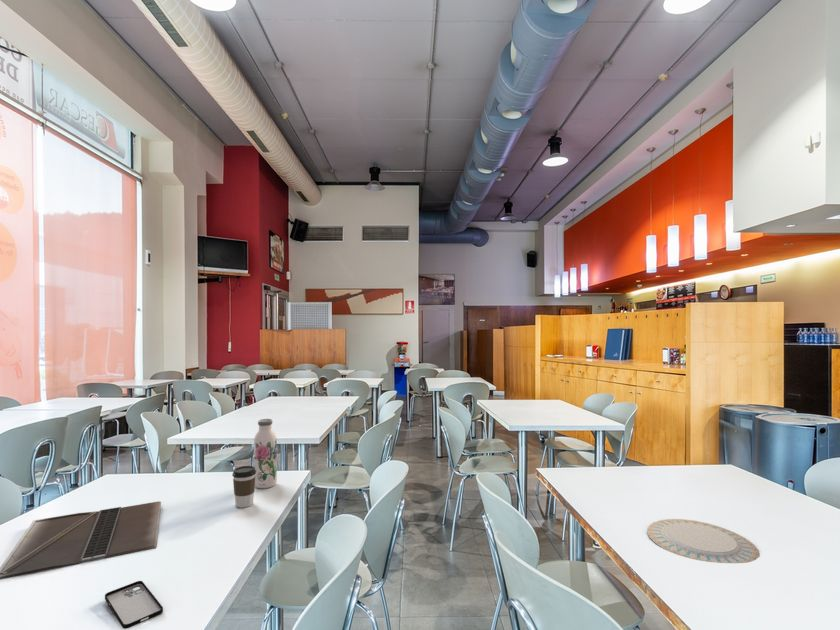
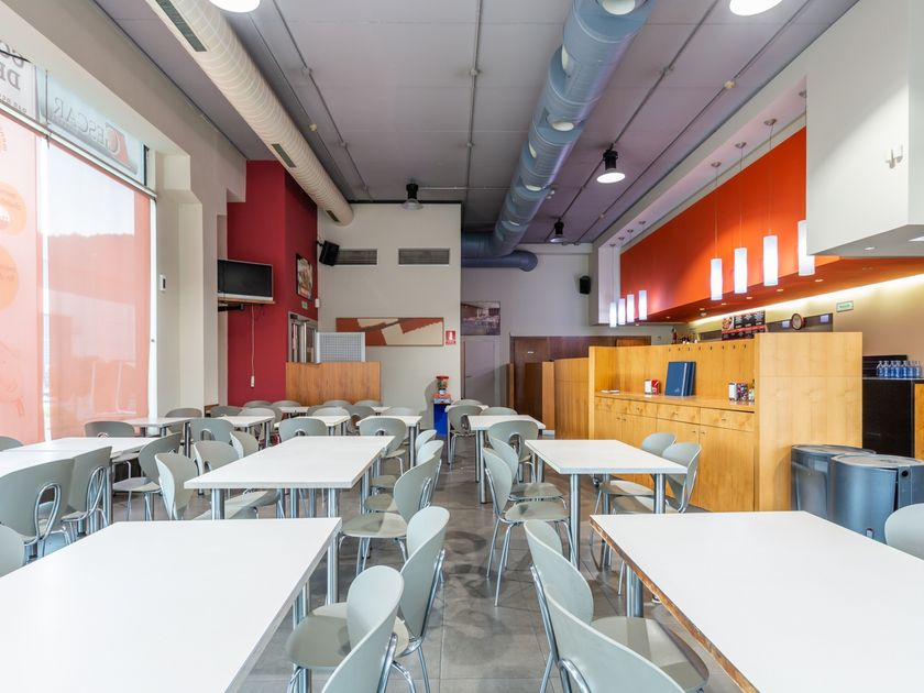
- coffee cup (244, 486)
- laptop (91, 533)
- chinaware (700, 538)
- smartphone (133, 602)
- water bottle (265, 452)
